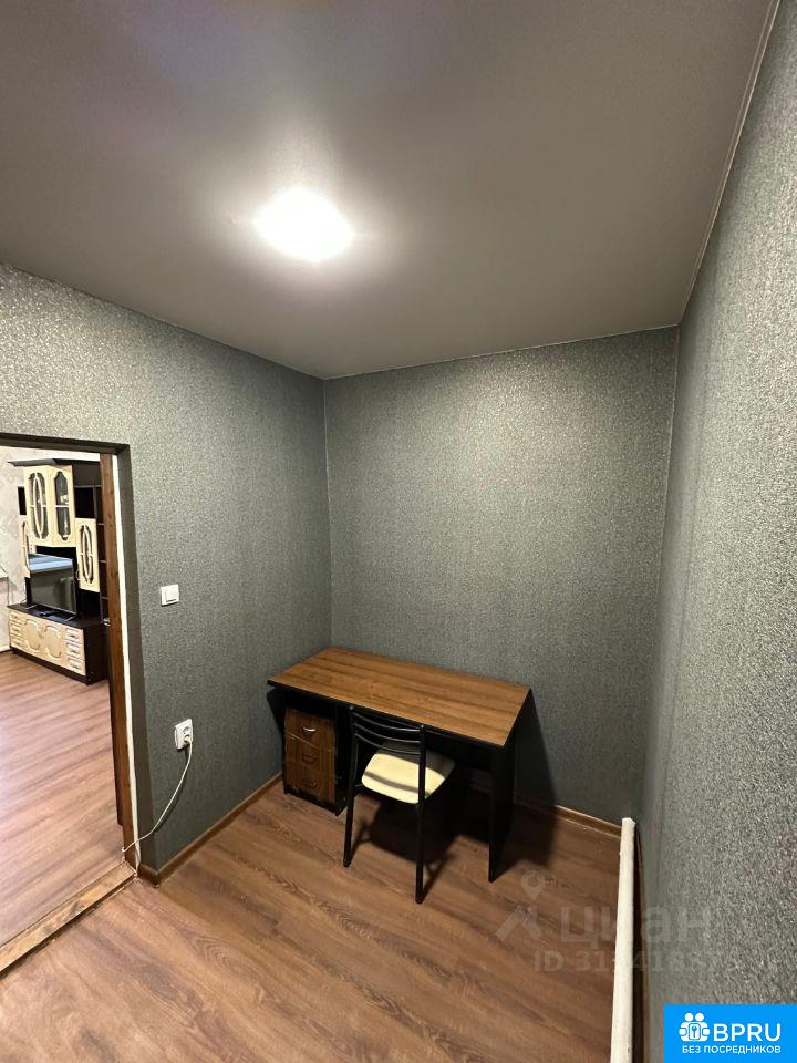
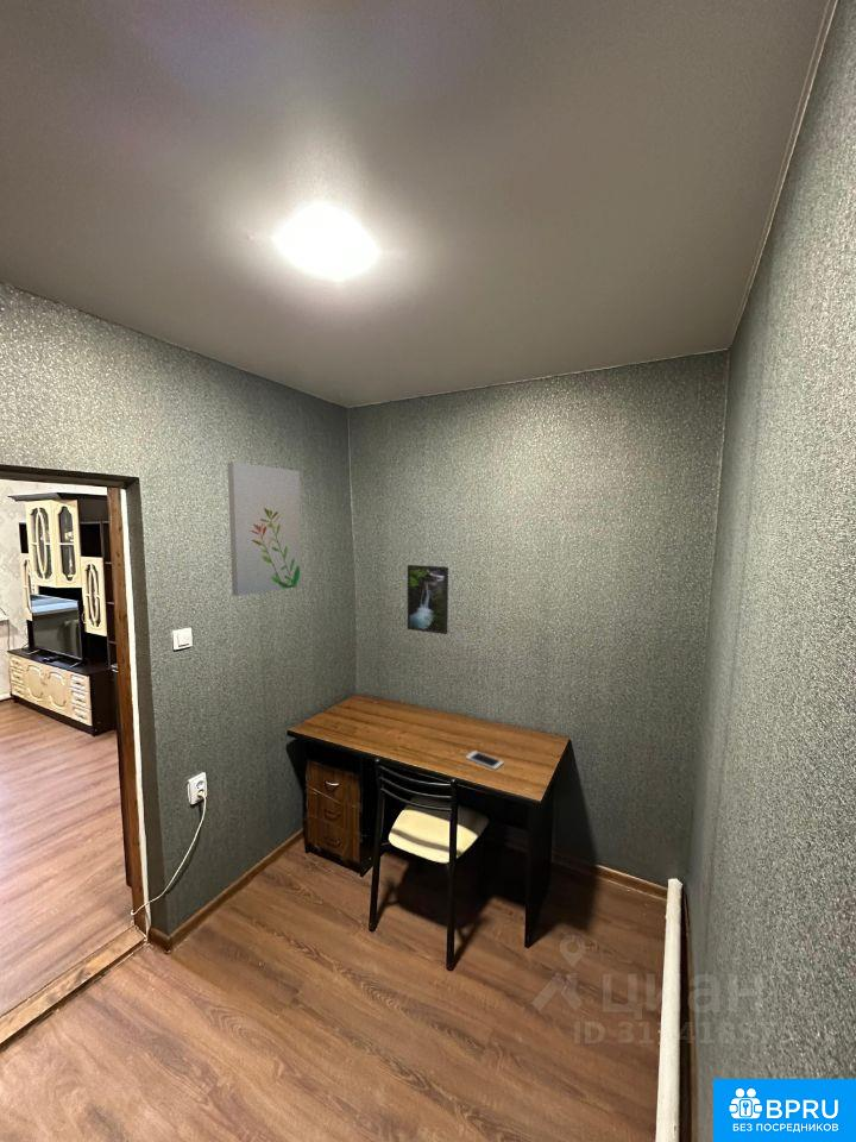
+ cell phone (484, 759)
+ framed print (427, 598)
+ wall art (268, 529)
